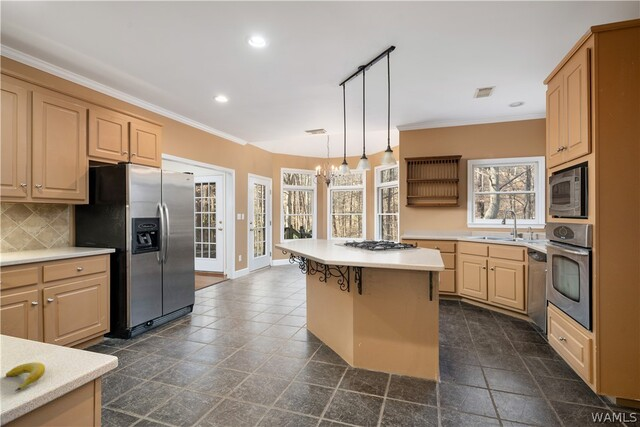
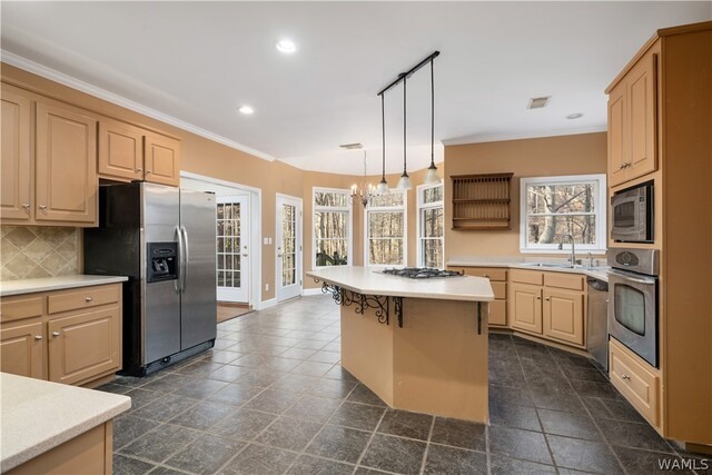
- banana (26, 372)
